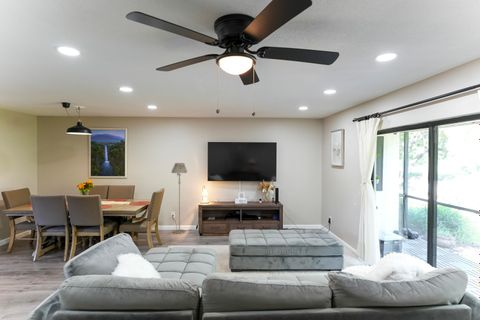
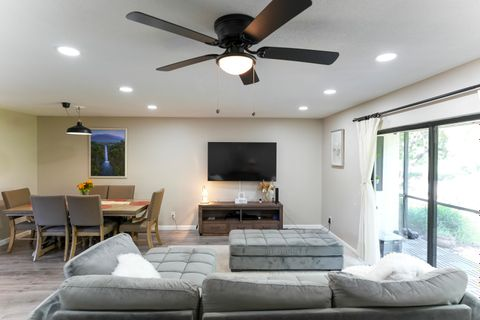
- floor lamp (179, 197)
